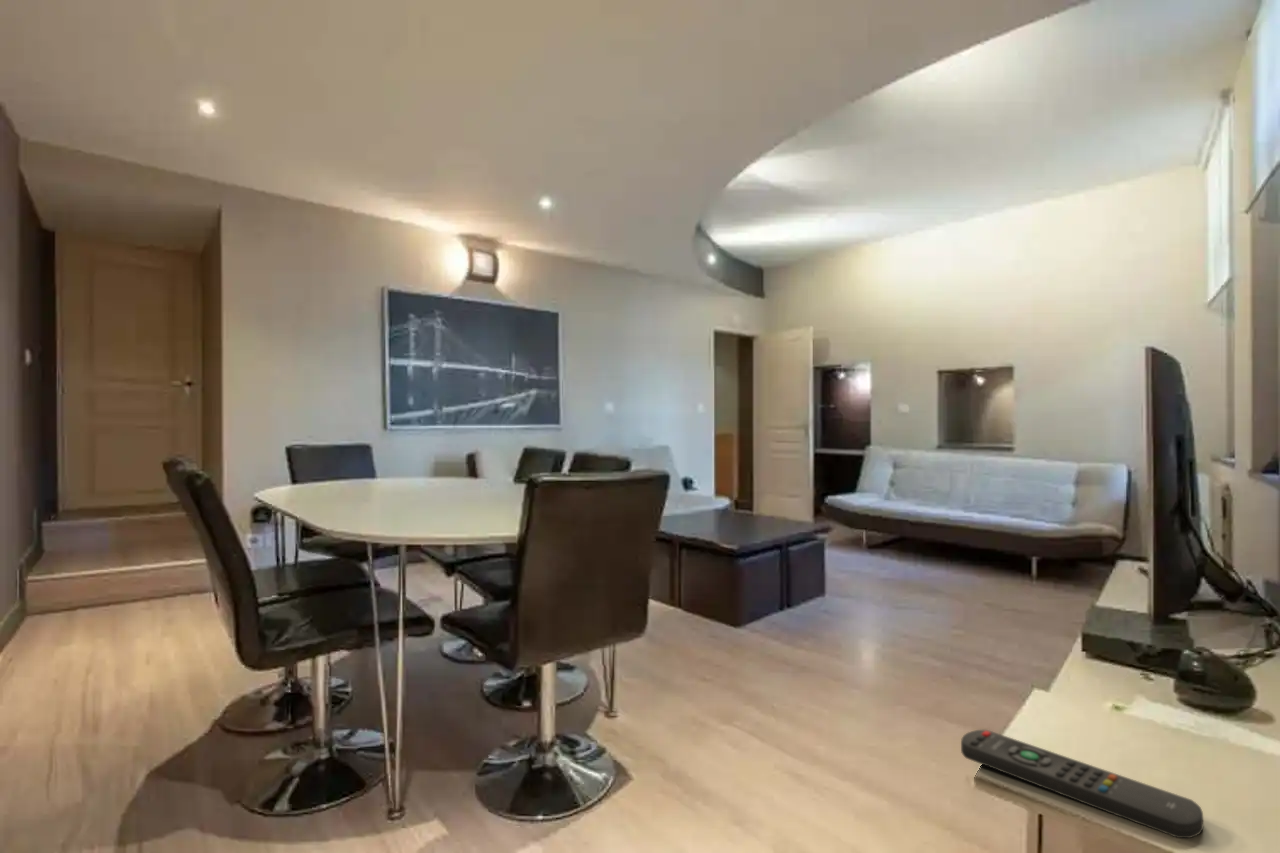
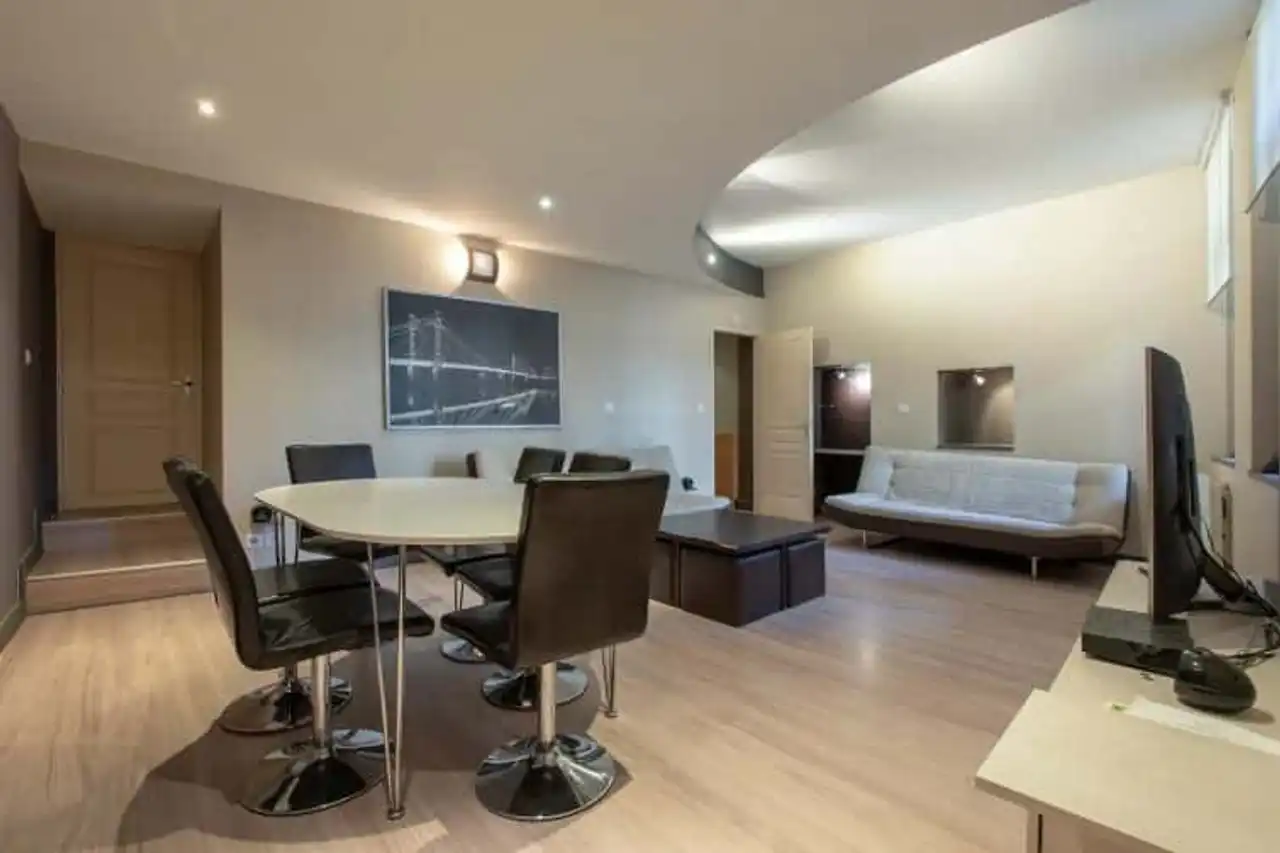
- remote control (1069, 776)
